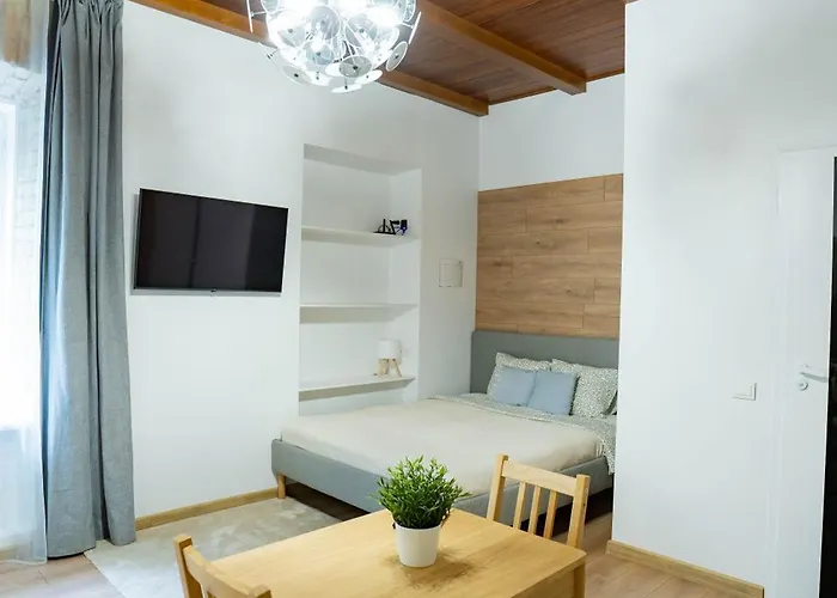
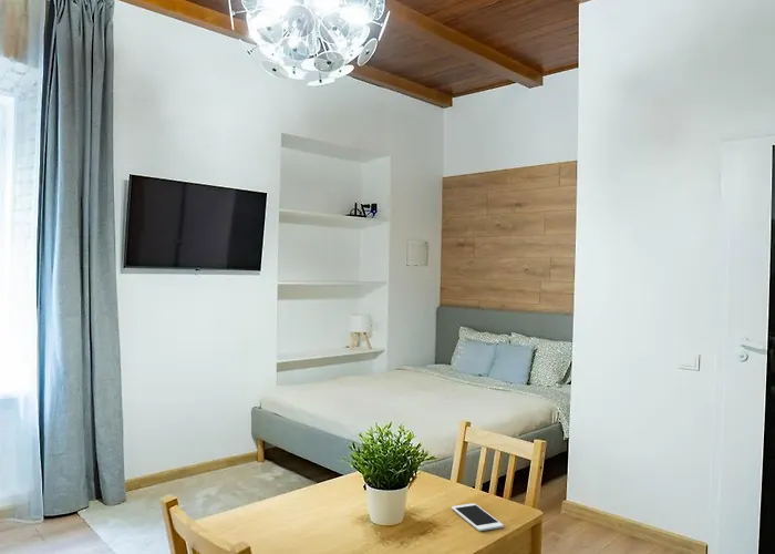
+ cell phone (476, 516)
